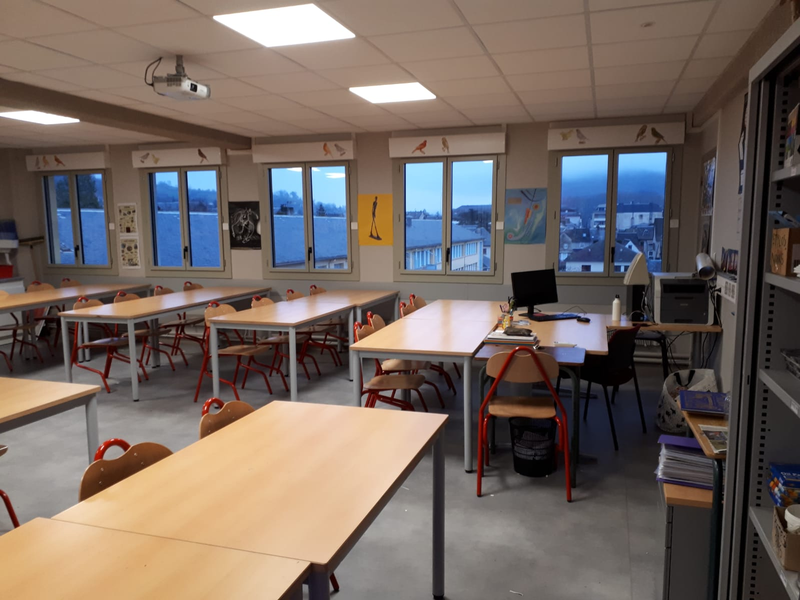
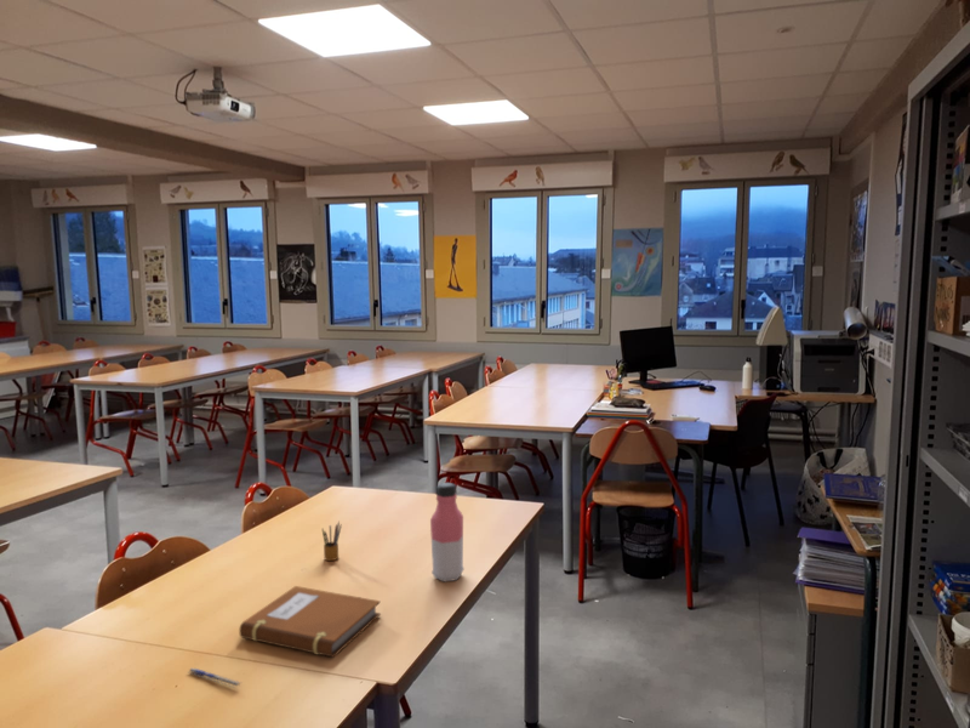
+ notebook (309, 619)
+ pencil box (330, 541)
+ pen (215, 676)
+ water bottle (446, 530)
